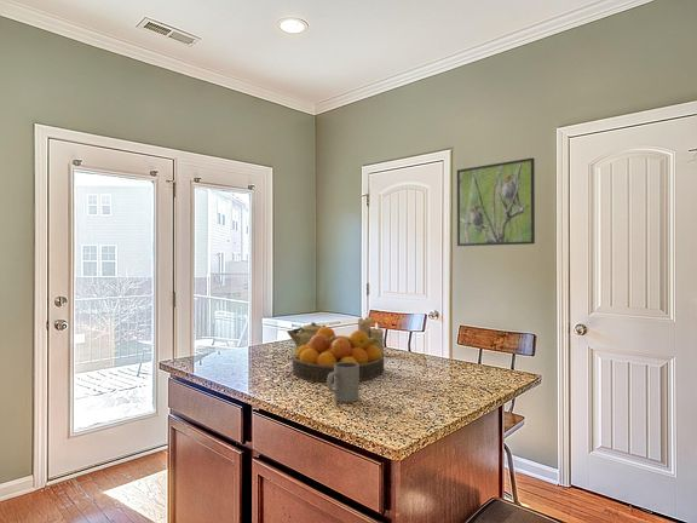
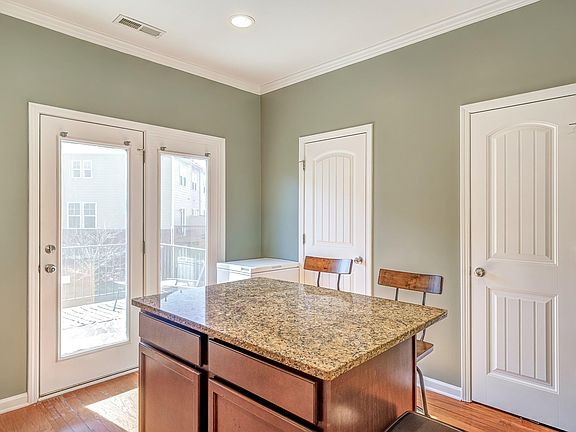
- fruit bowl (338, 350)
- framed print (492, 205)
- kettle (309, 337)
- mug (341, 383)
- candle (370, 333)
